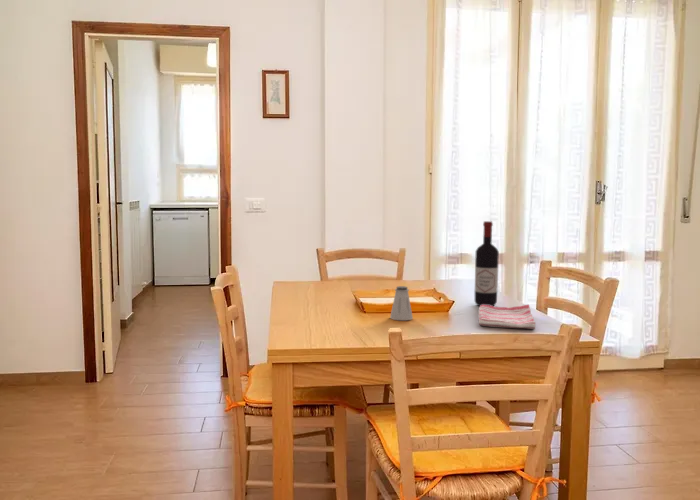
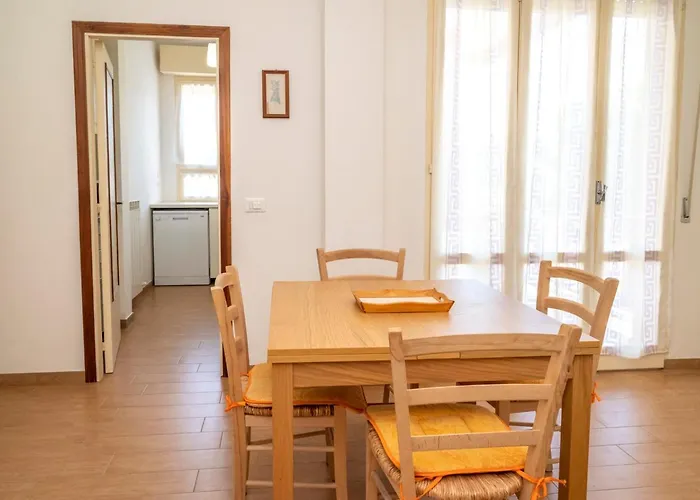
- wine bottle (486, 263)
- dish towel (505, 315)
- saltshaker (401, 302)
